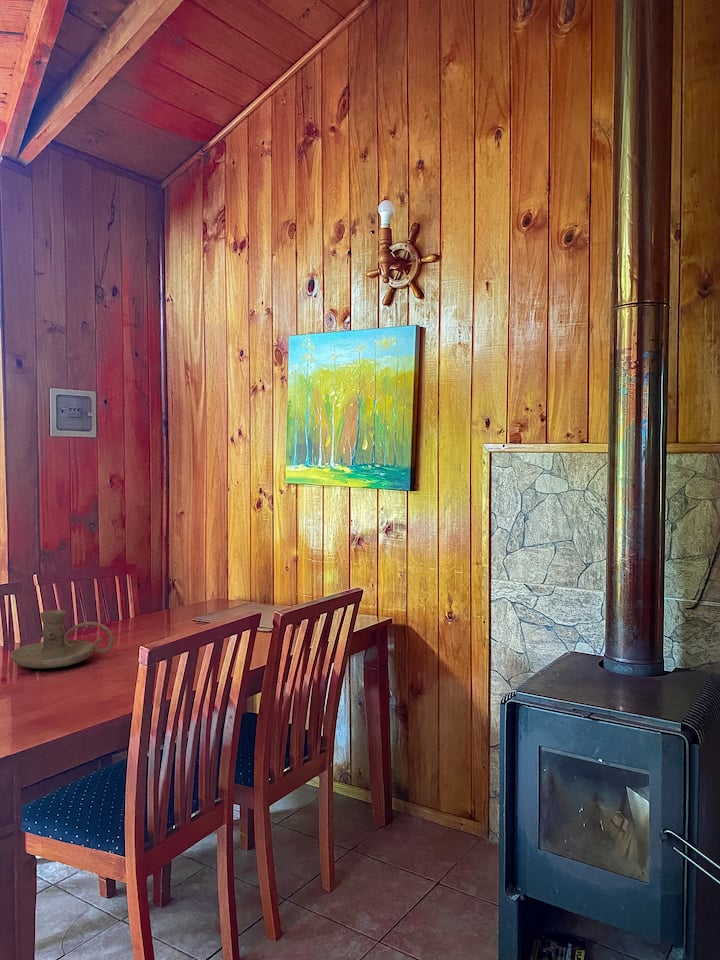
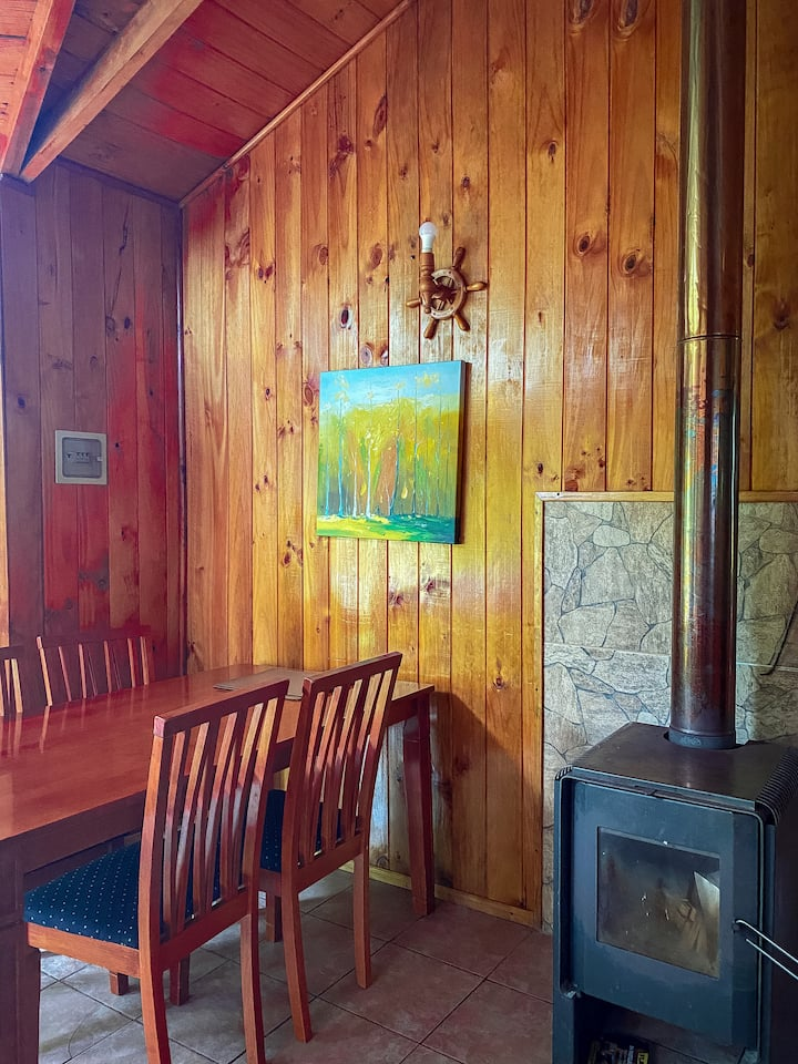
- candle holder (63, 637)
